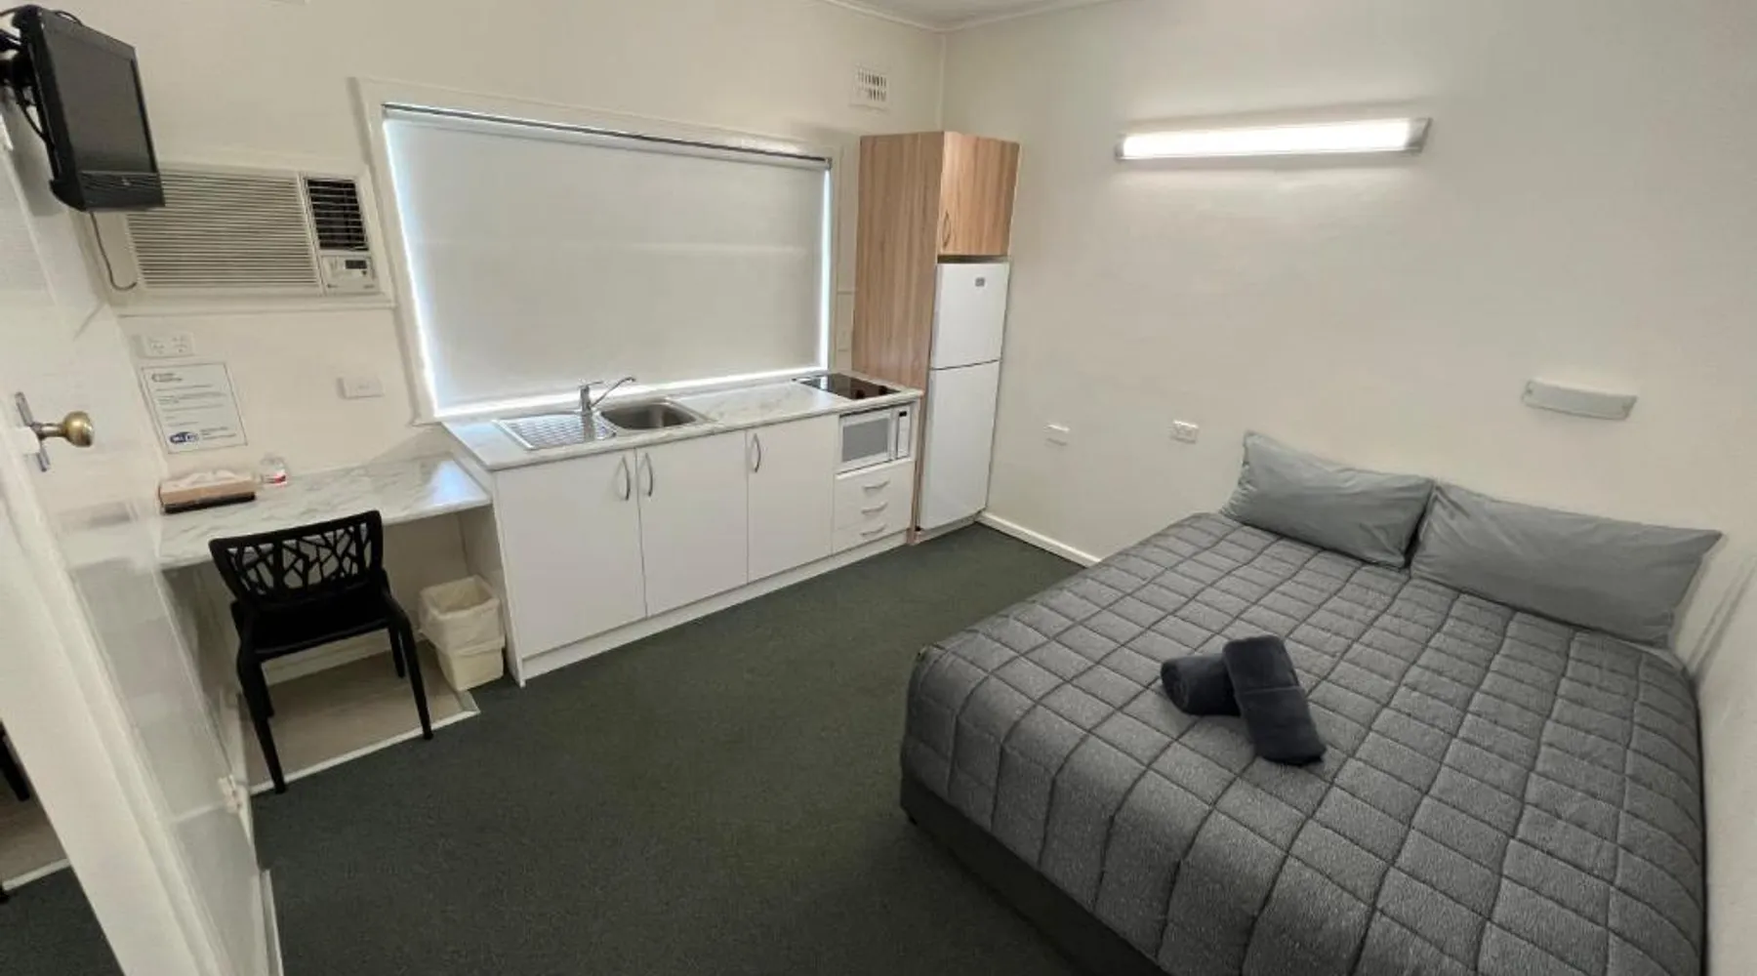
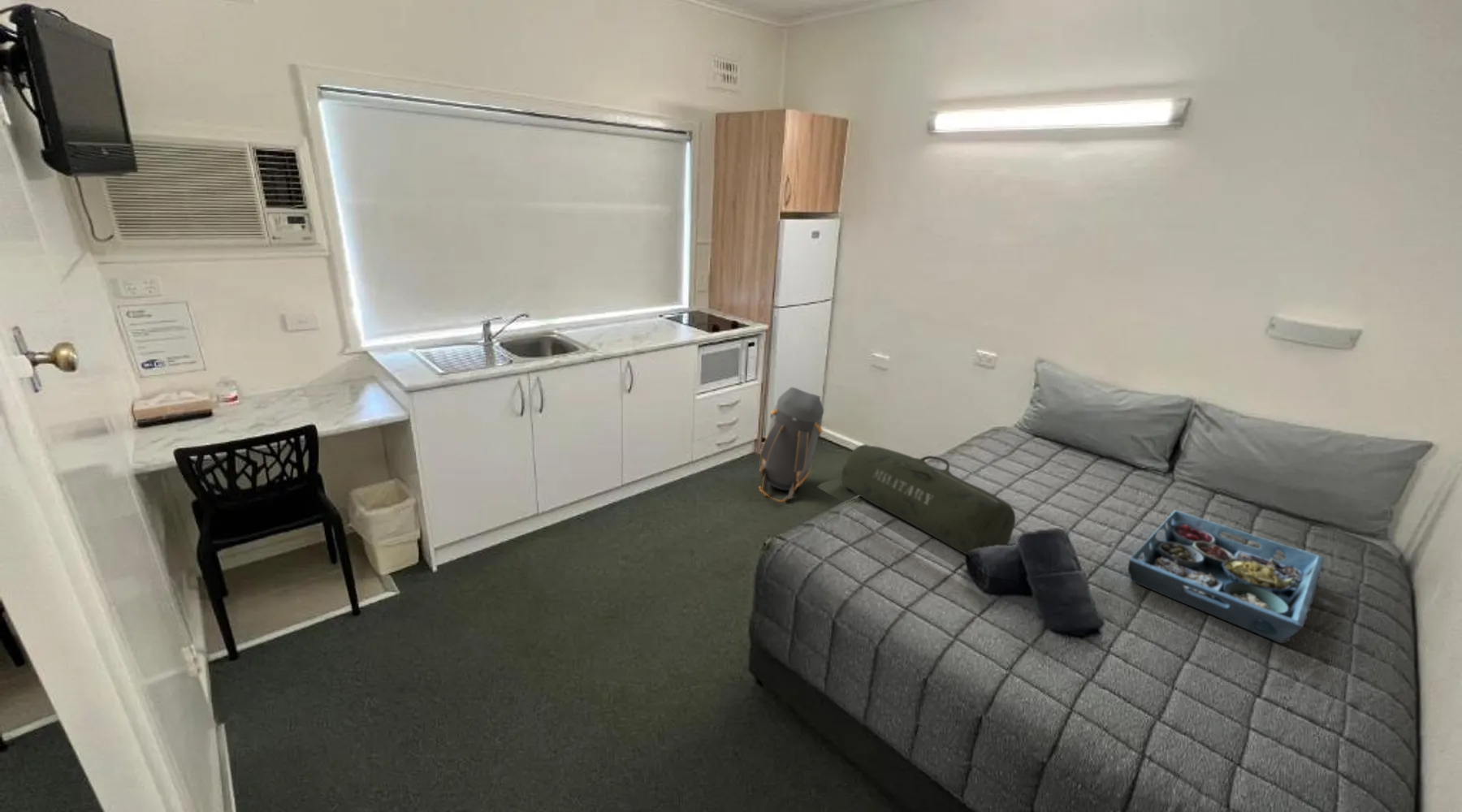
+ serving tray (1225, 567)
+ duffel bag (921, 488)
+ backpack (789, 443)
